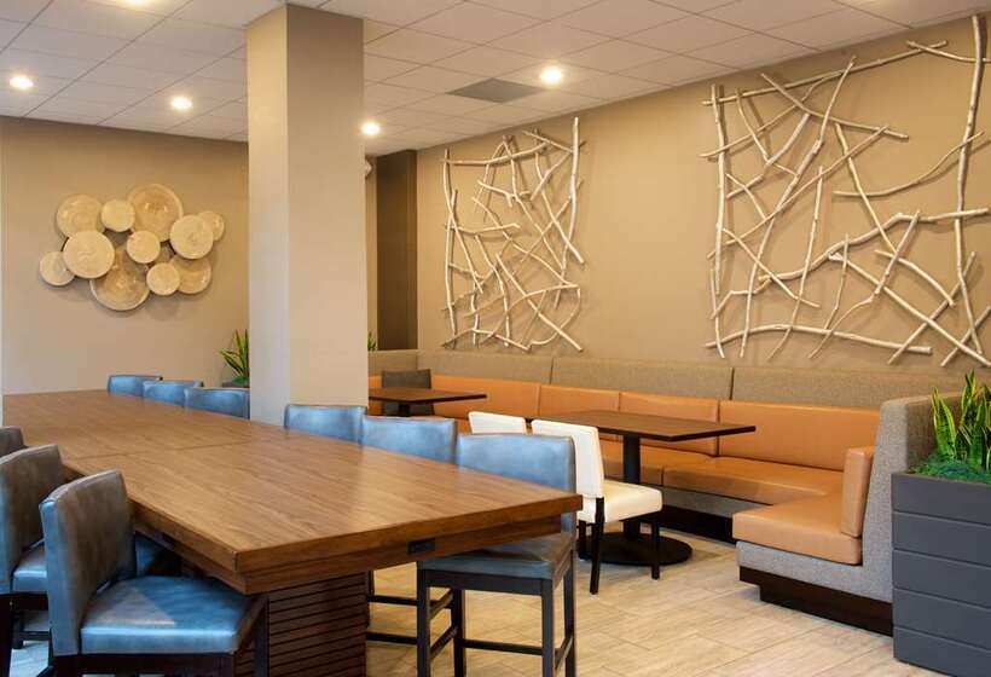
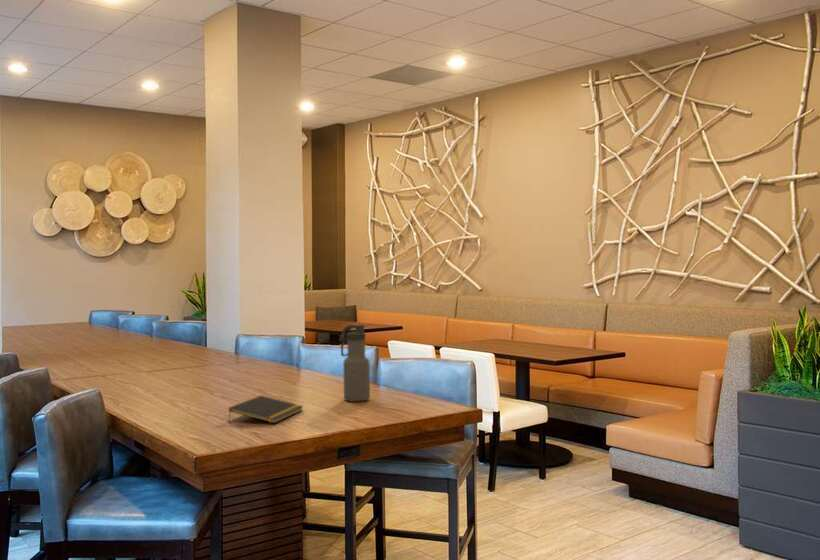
+ notepad (267, 408)
+ water bottle (355, 362)
